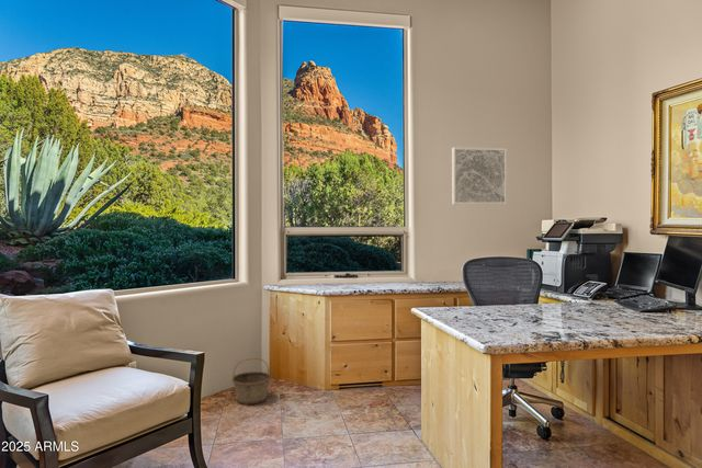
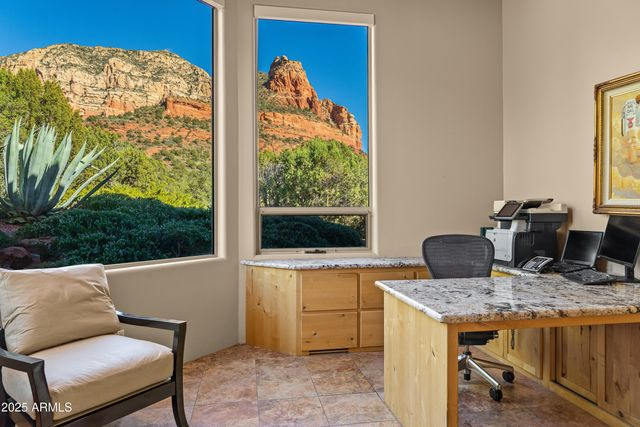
- wall art (479, 175)
- basket (251, 378)
